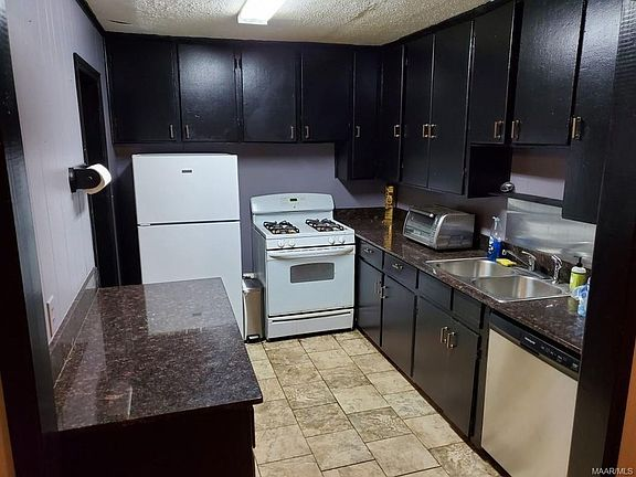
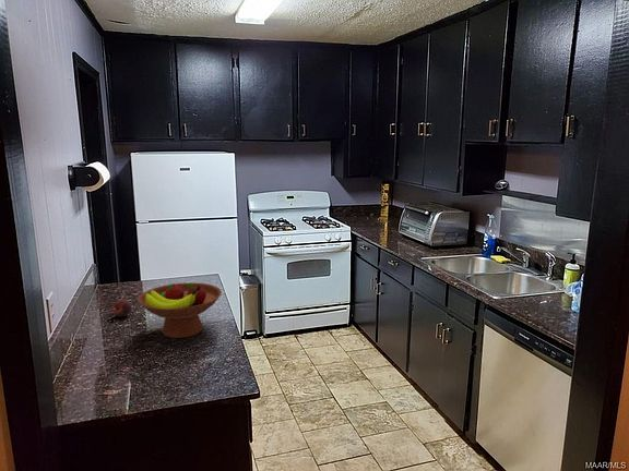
+ apple (121, 307)
+ fruit bowl (181, 305)
